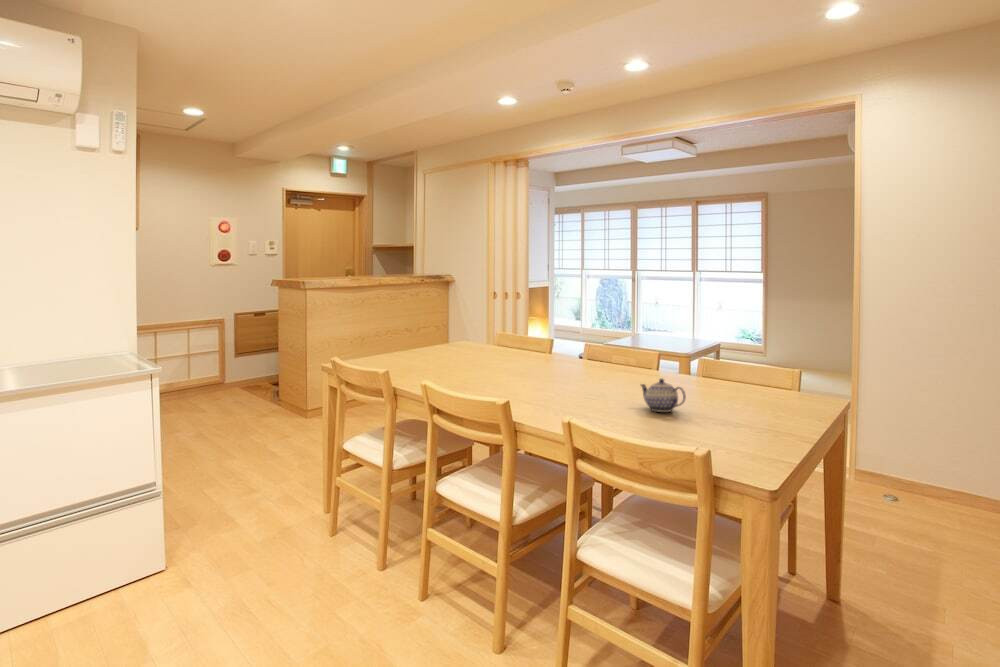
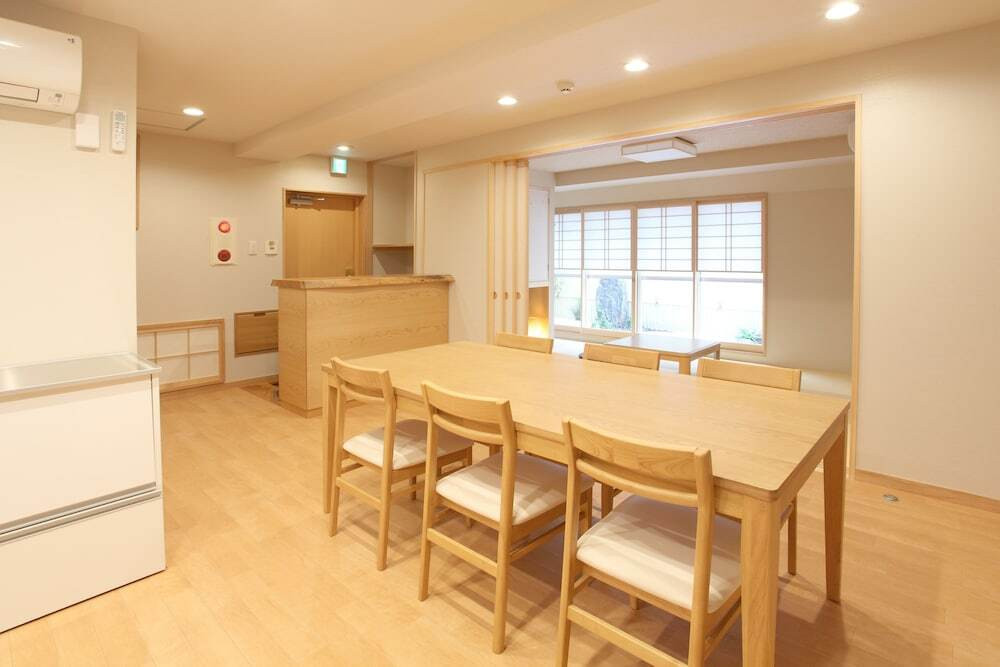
- teapot (661, 394)
